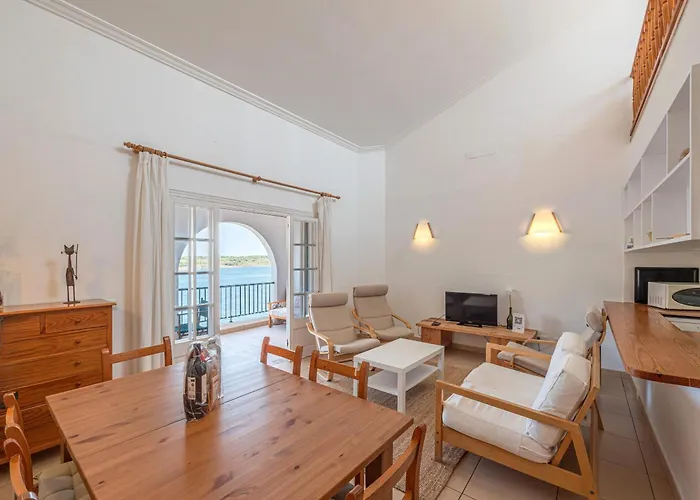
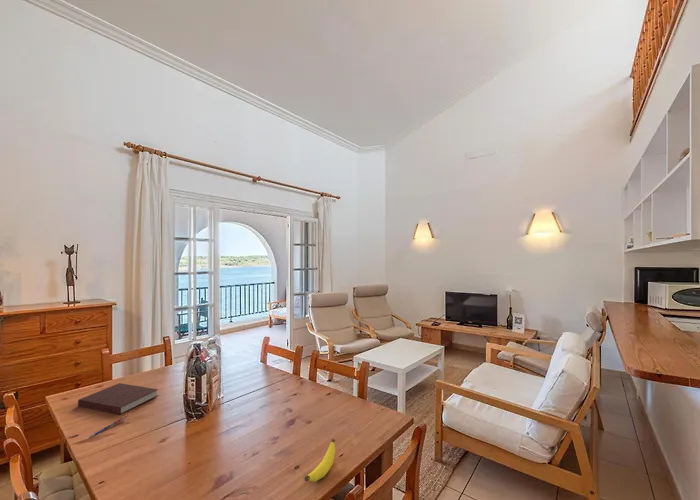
+ pen (109, 425)
+ notebook (119, 397)
+ banana (324, 463)
